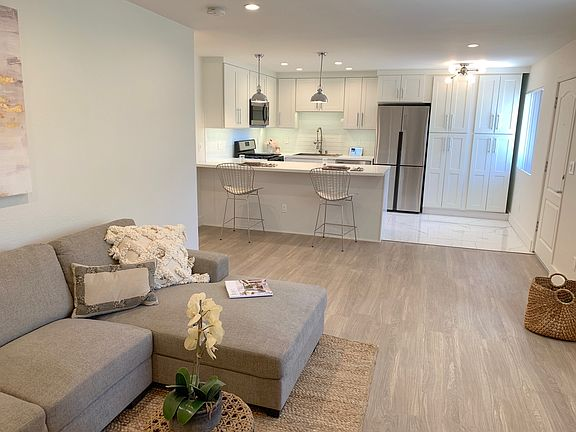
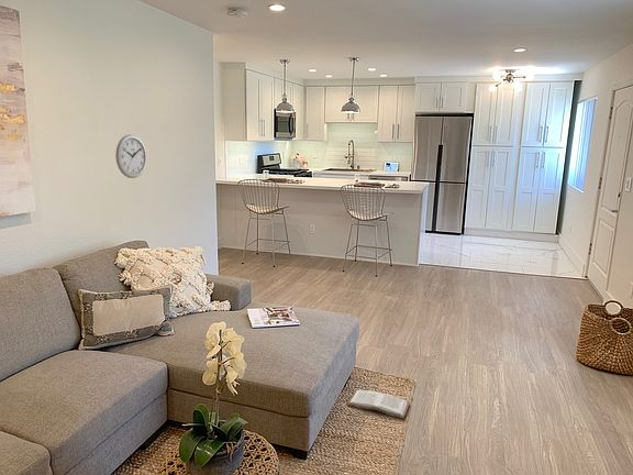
+ wall clock (132, 156)
+ book (378, 401)
